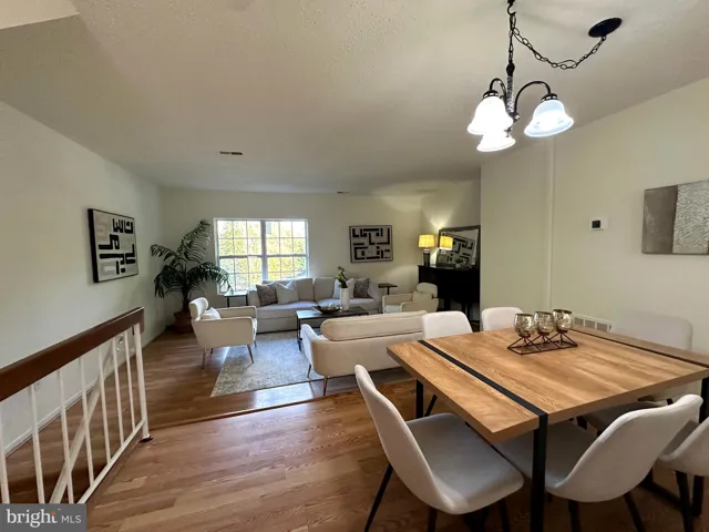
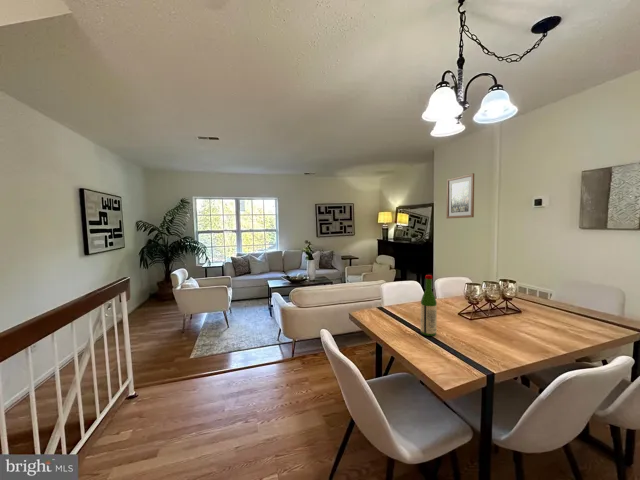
+ wall art (459, 197)
+ wine bottle (428, 304)
